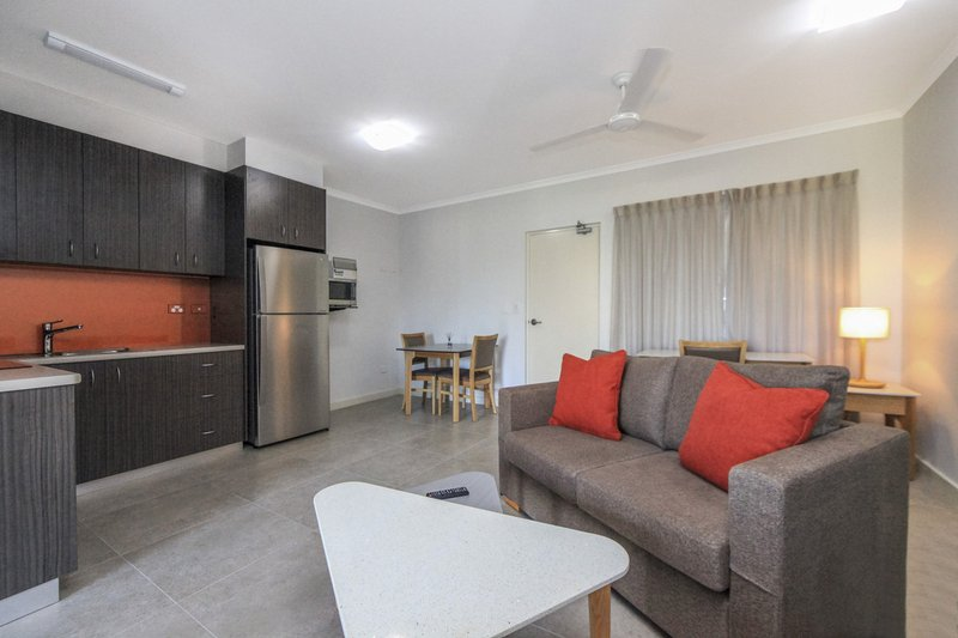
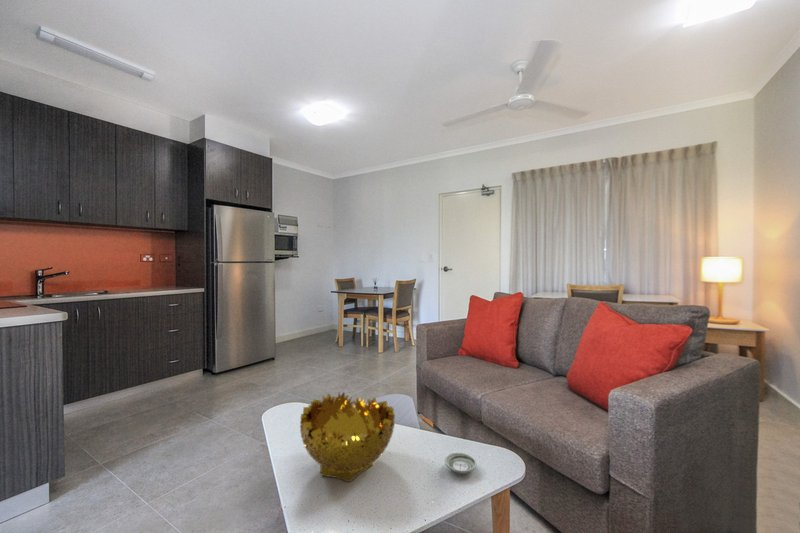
+ saucer (460, 464)
+ decorative bowl (348, 436)
